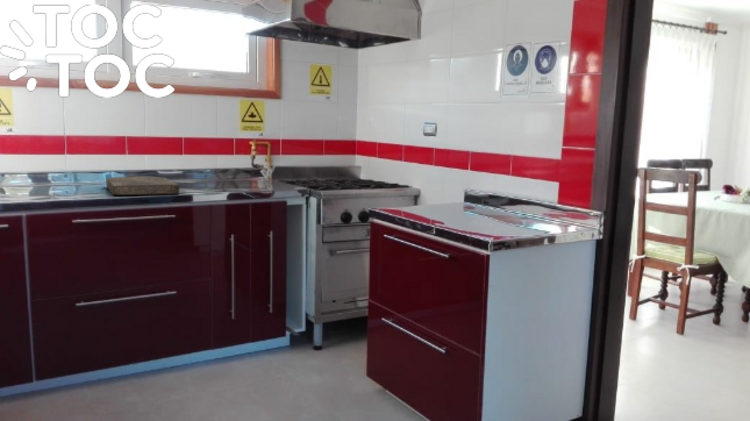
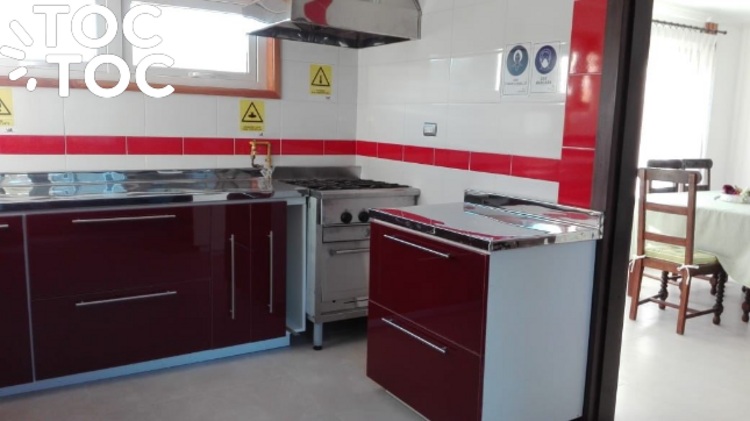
- cutting board (140, 184)
